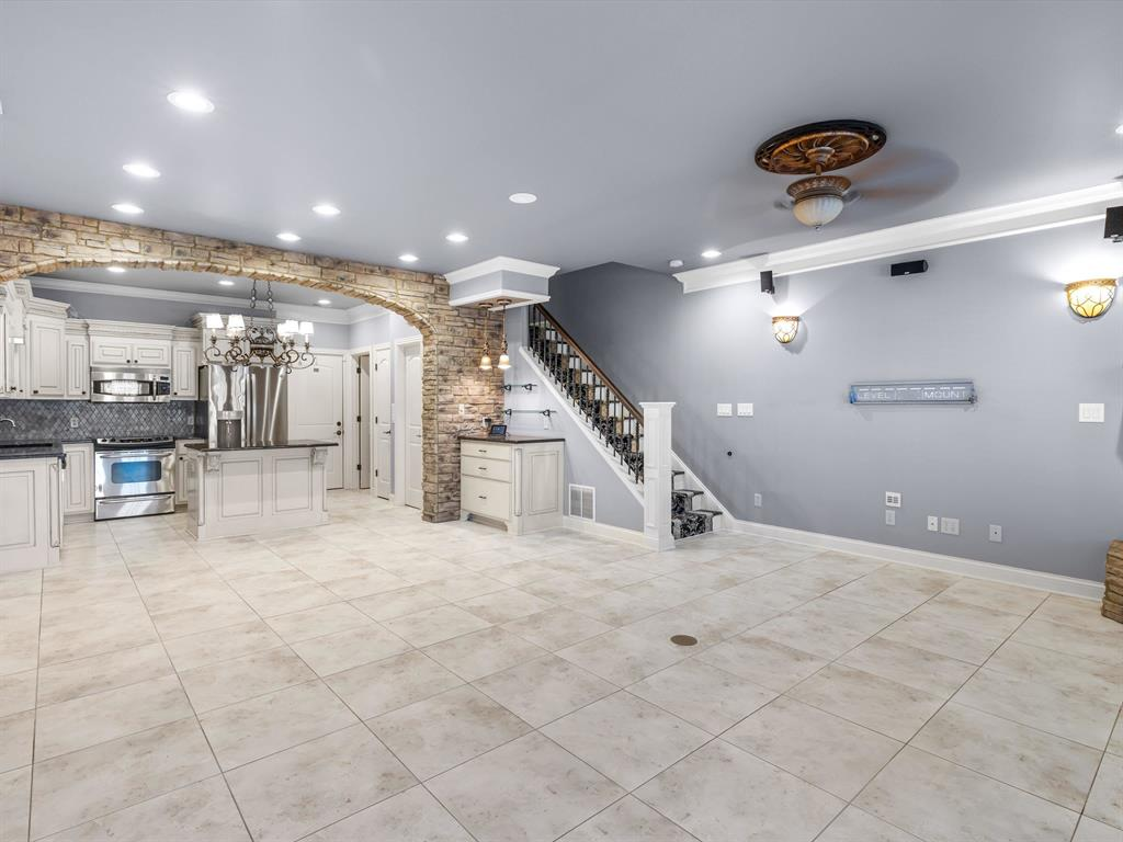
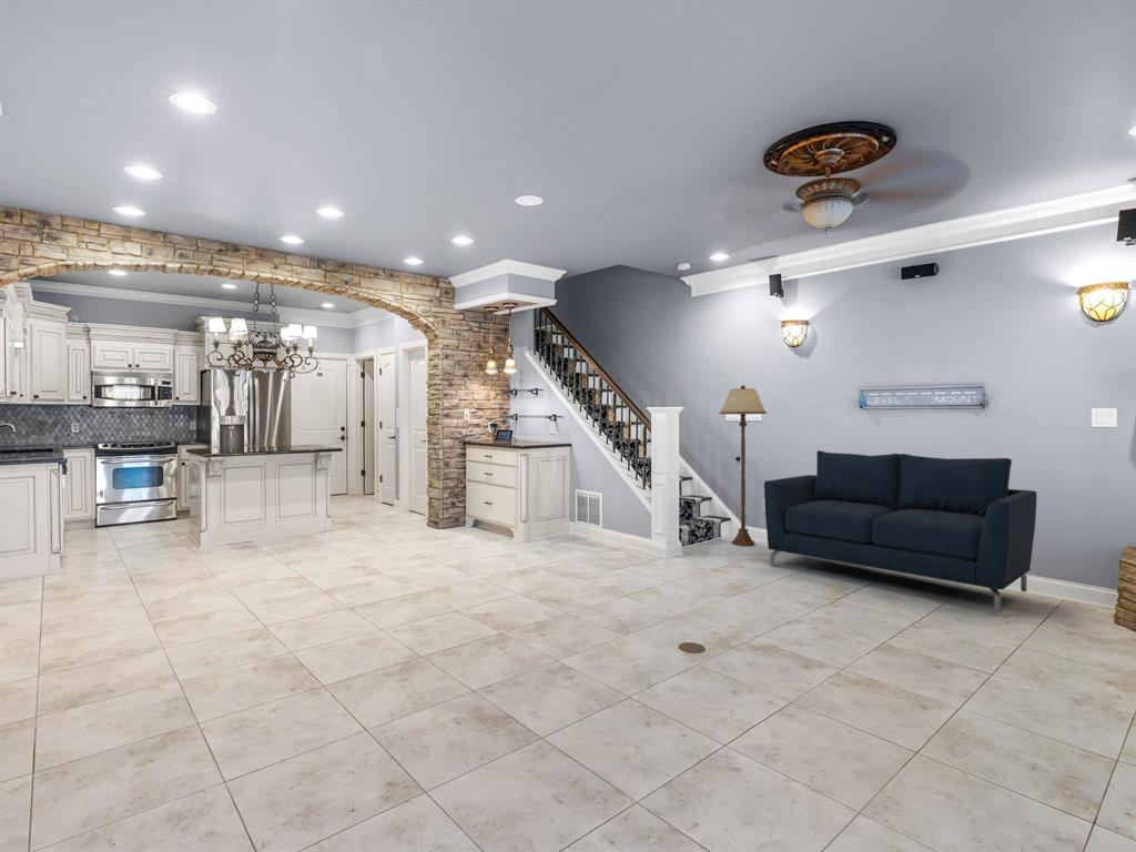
+ floor lamp (742, 464)
+ sofa (889, 516)
